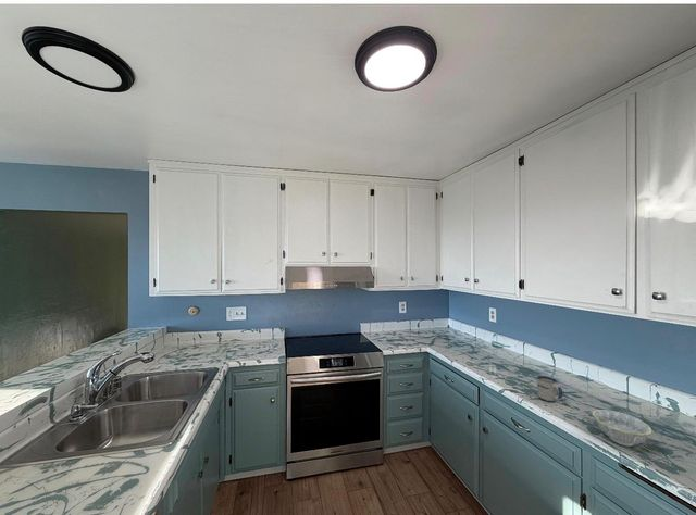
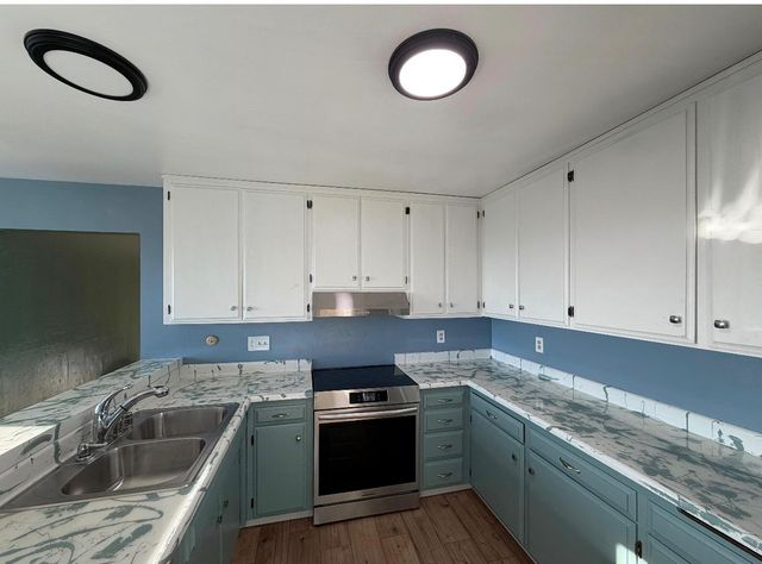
- mug (549, 390)
- bowl (620, 430)
